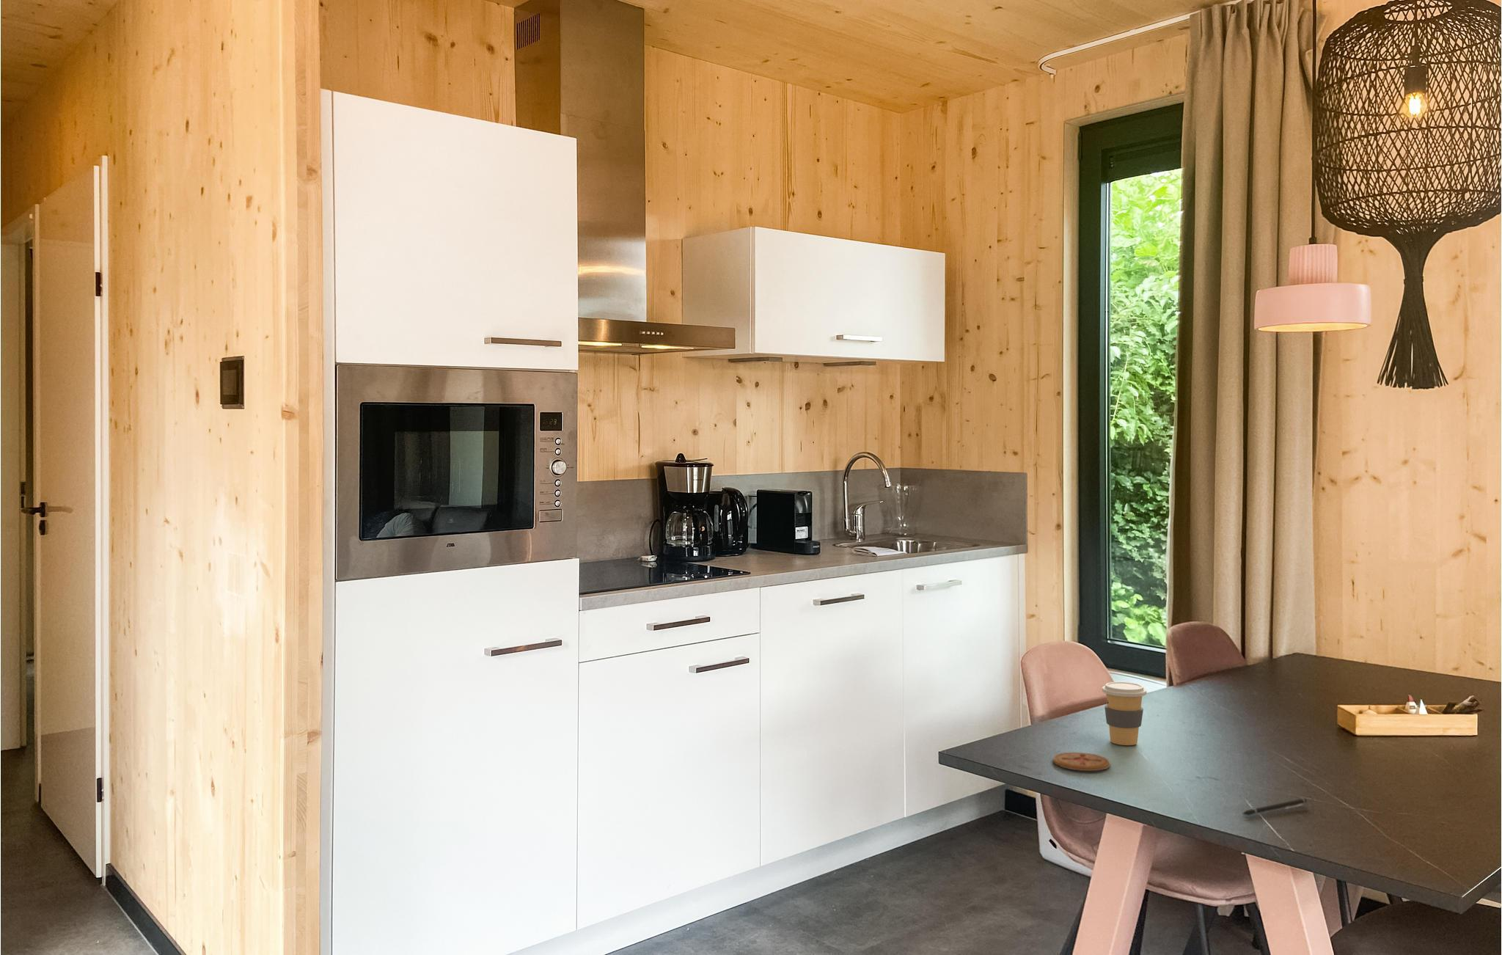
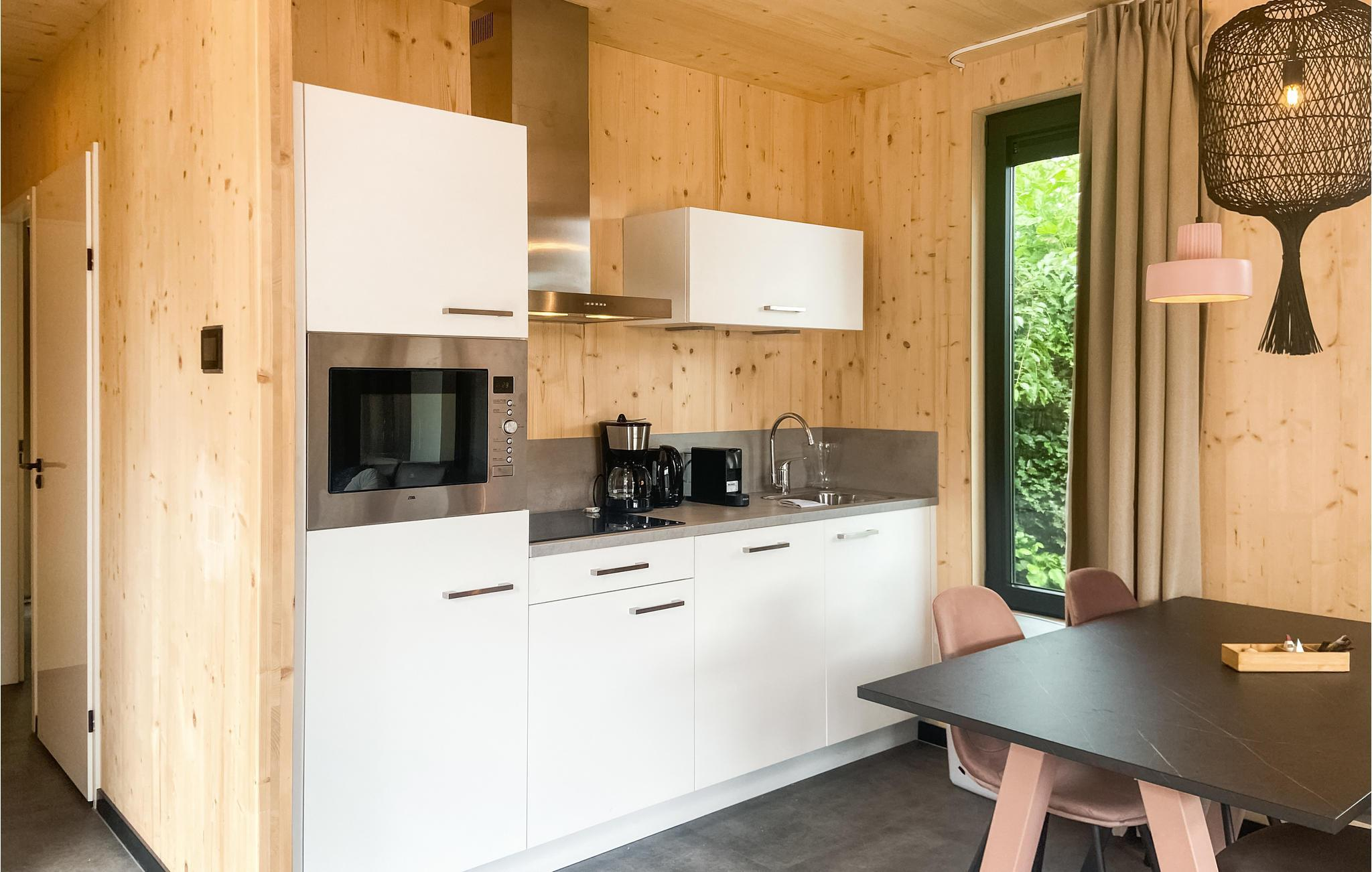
- coffee cup (1123, 714)
- coaster (1081, 761)
- pen (1274, 807)
